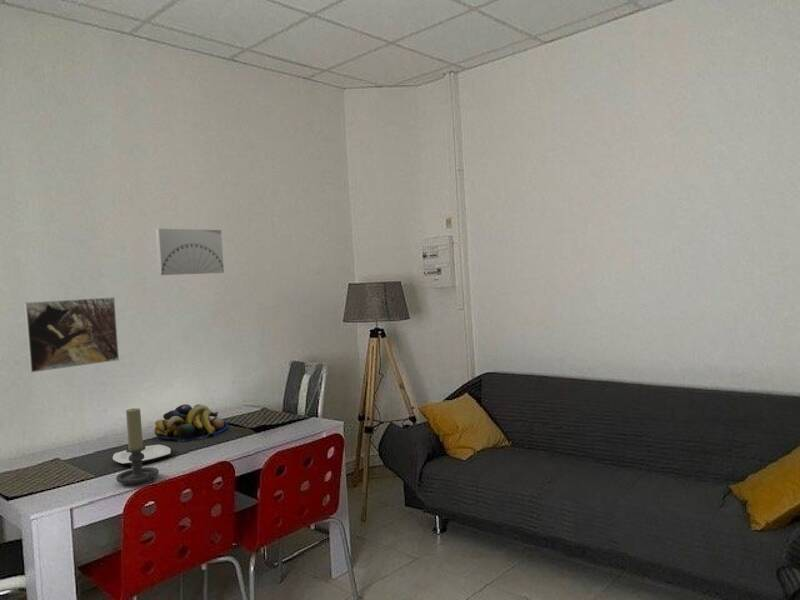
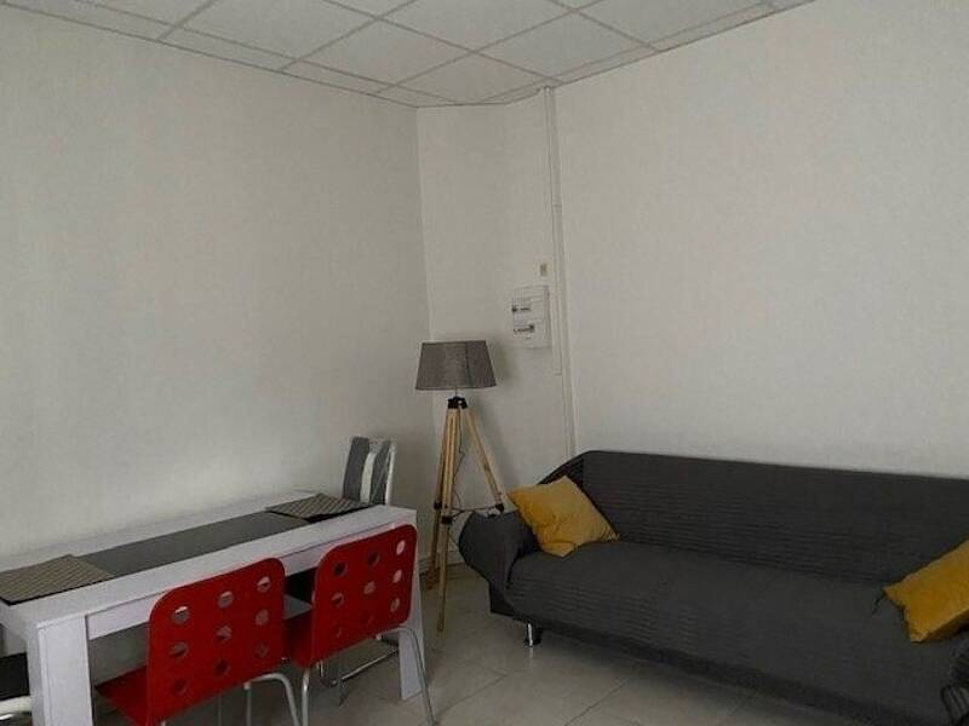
- candle holder (137, 444)
- fruit bowl (192, 418)
- plate (144, 455)
- wall art (191, 251)
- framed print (73, 332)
